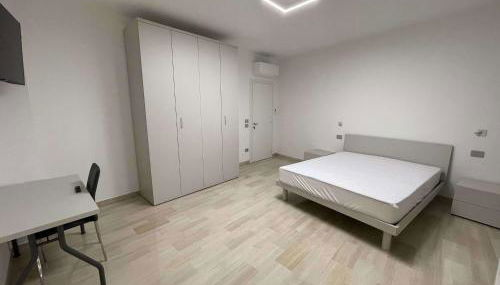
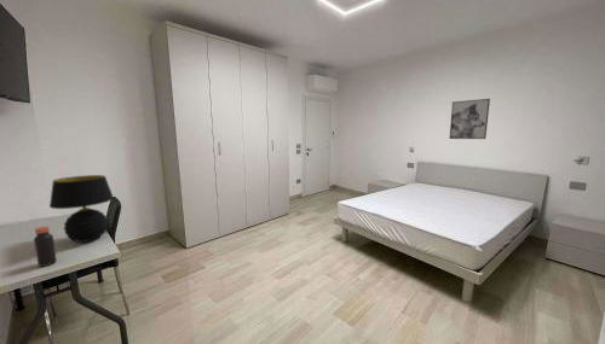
+ wall art (468, 119)
+ table lamp (85, 209)
+ bottle (45, 245)
